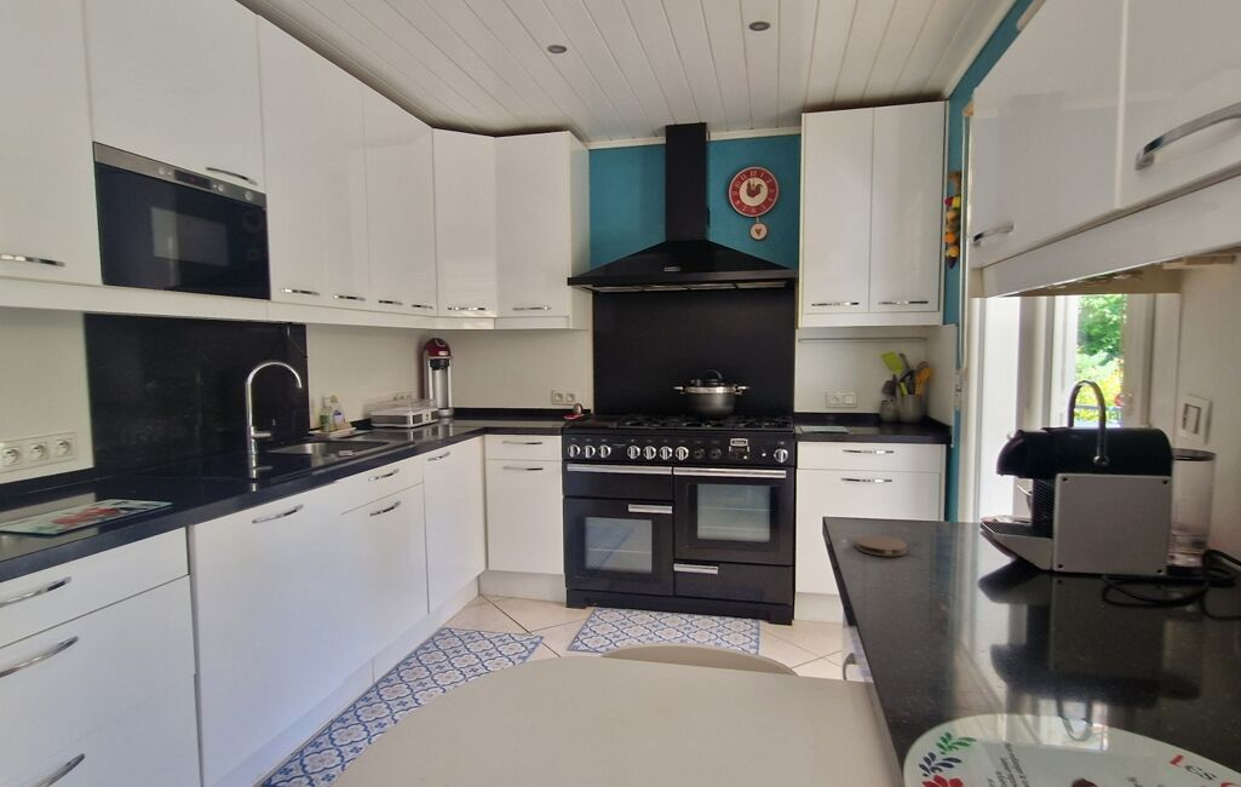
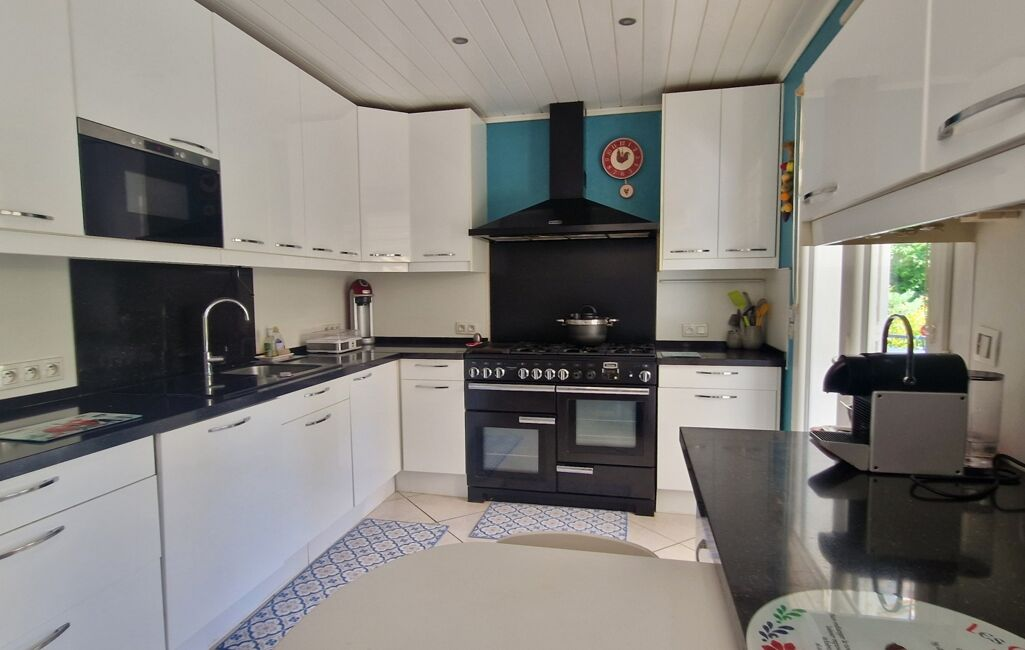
- coaster (880, 545)
